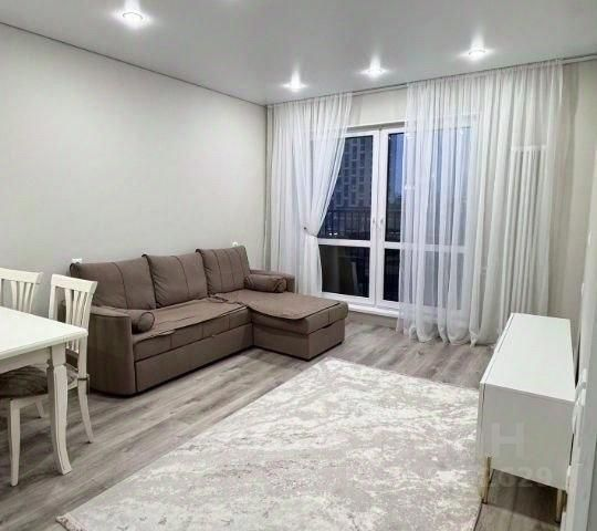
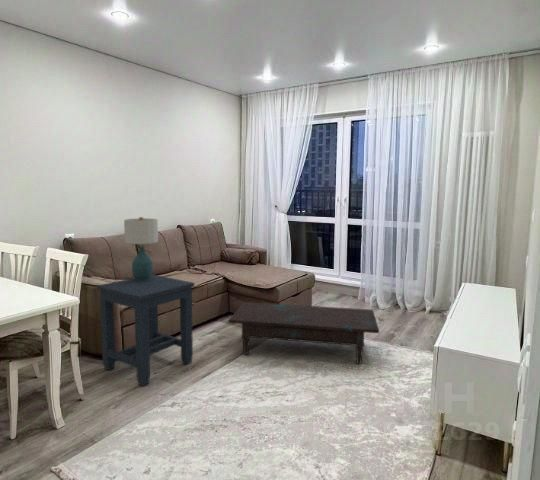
+ coffee table (303, 331)
+ side table (147, 325)
+ table lamp (141, 248)
